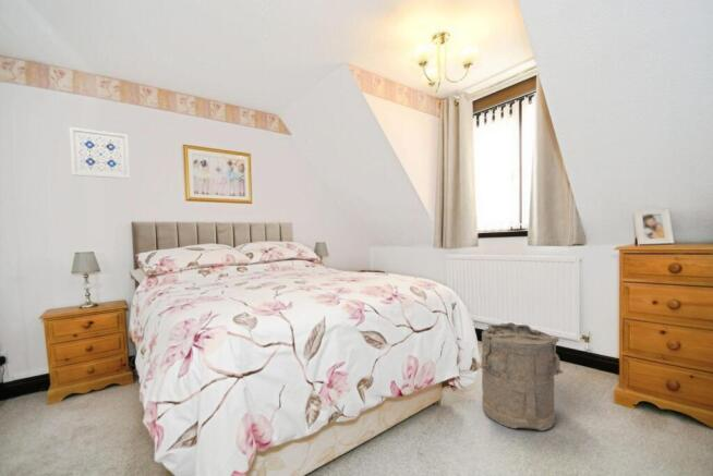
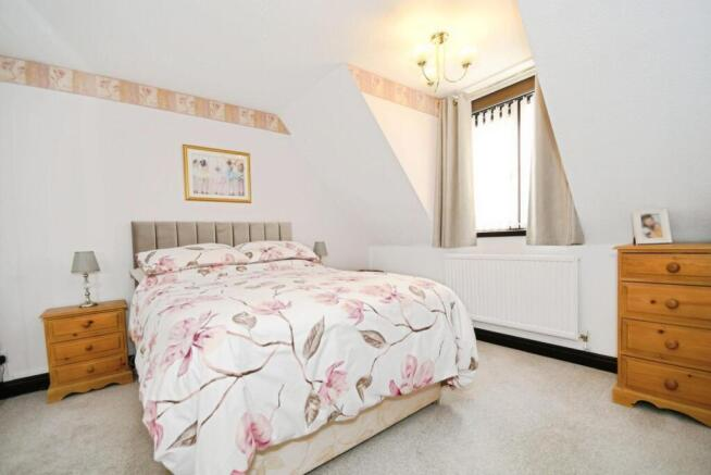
- laundry hamper (519, 370)
- wall art (100, 154)
